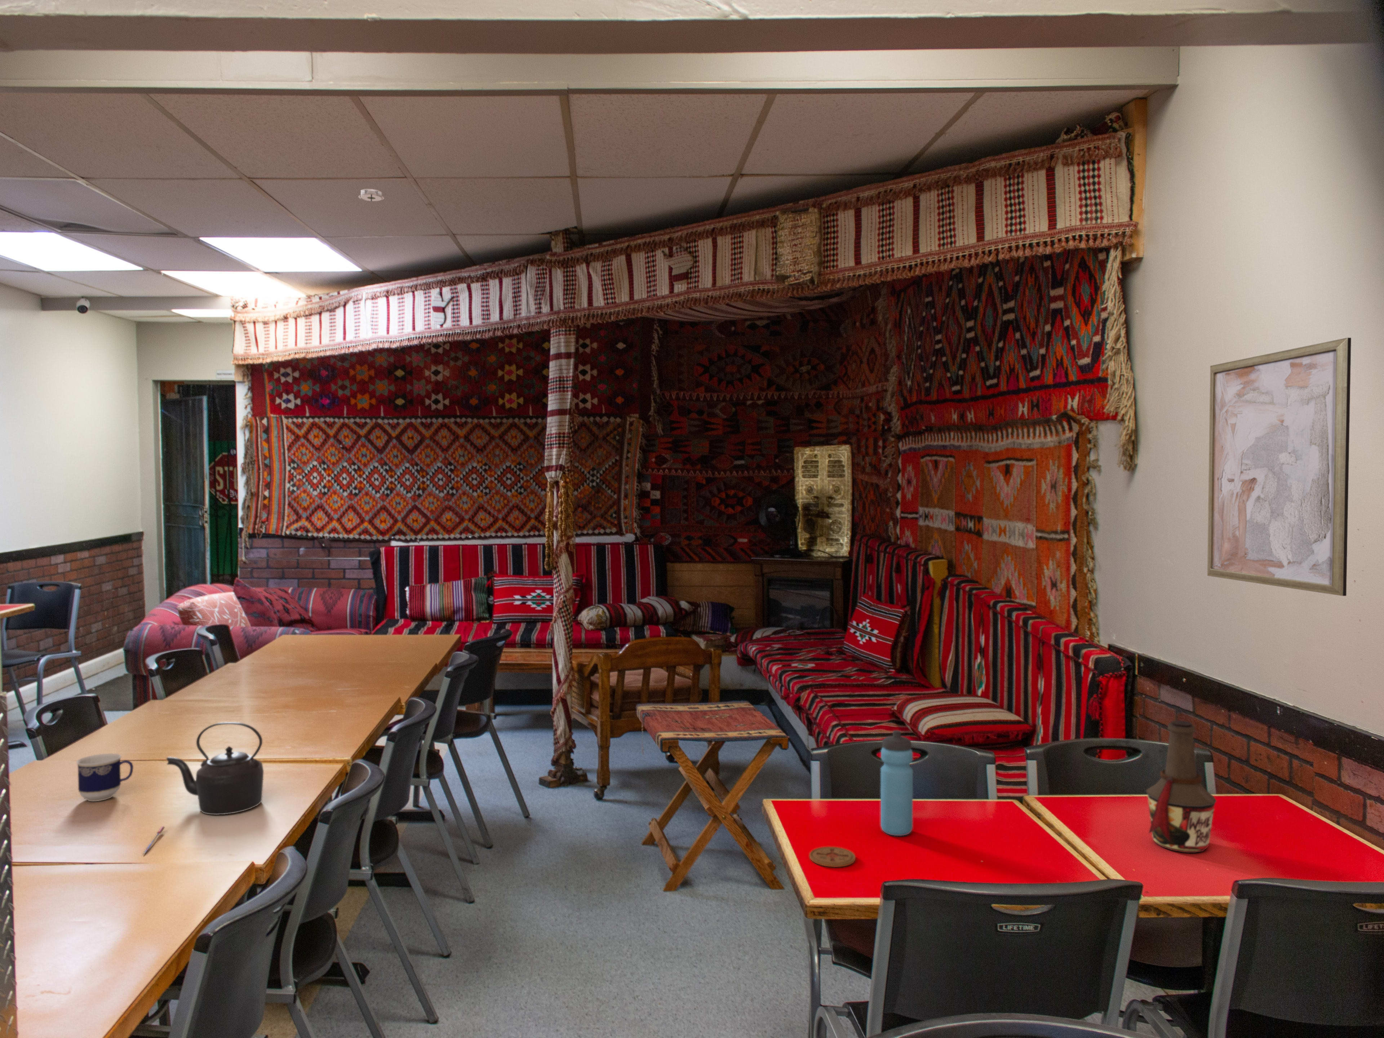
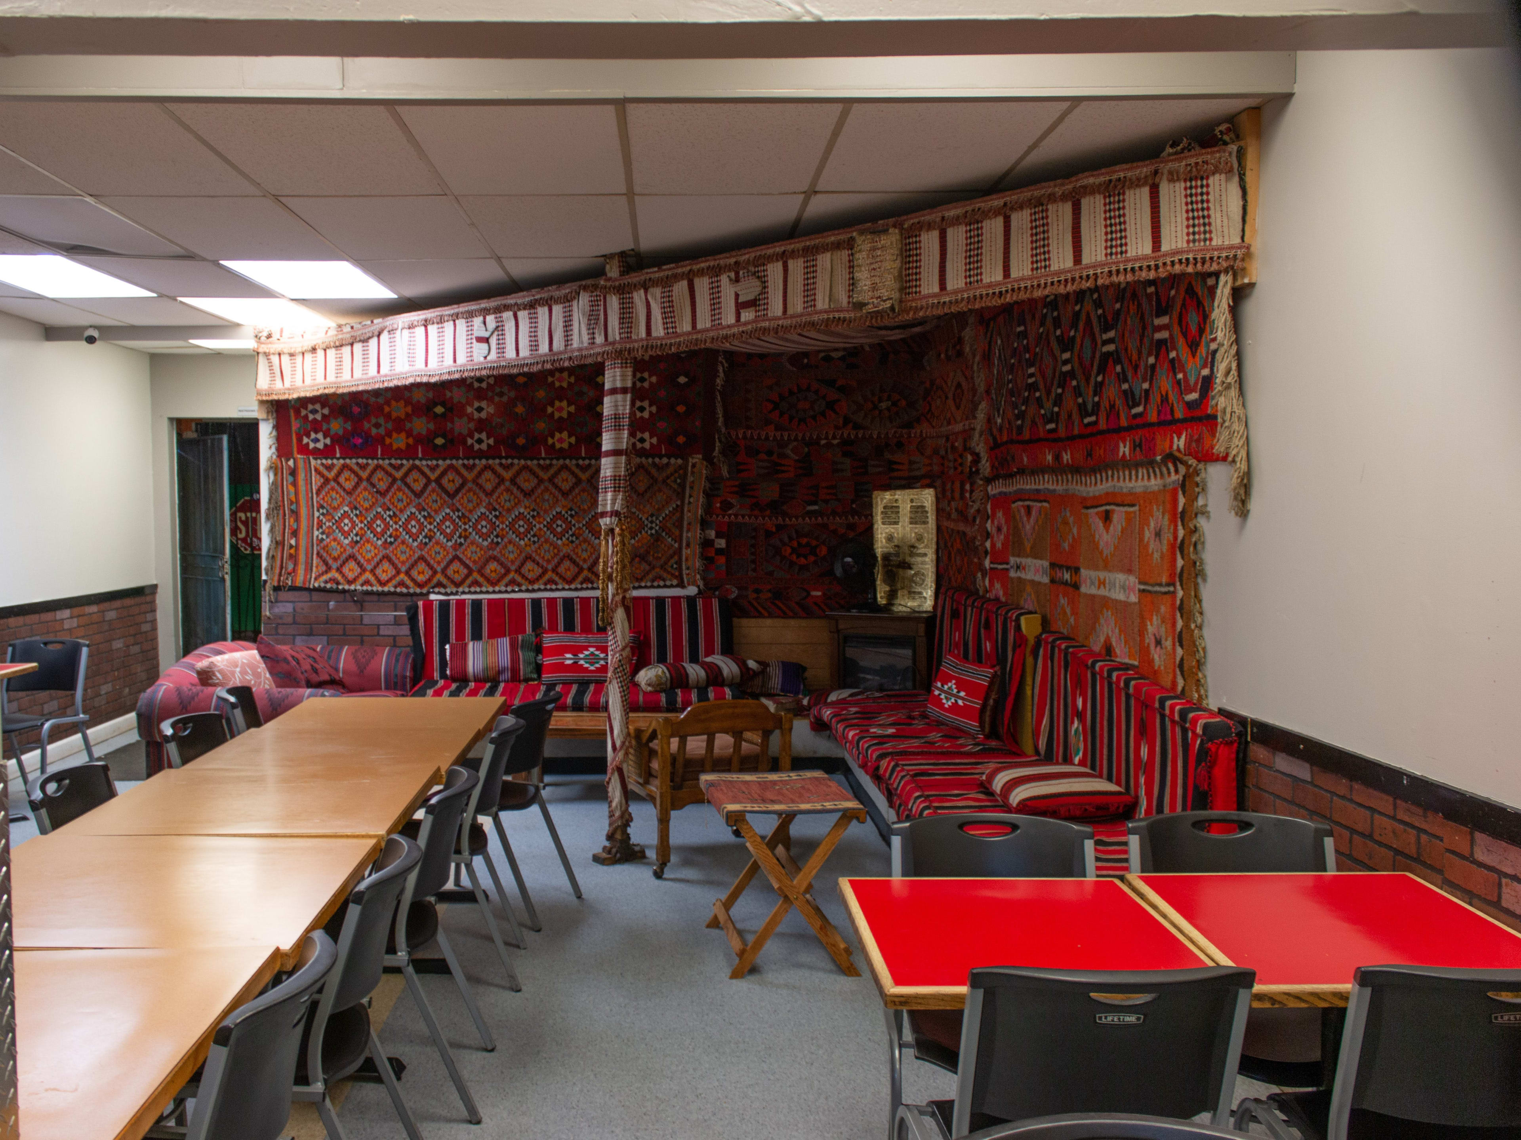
- pen (154, 840)
- kettle (214, 764)
- smoke detector (371, 195)
- cup (106, 777)
- wall art (1270, 469)
- bottle (1178, 784)
- water bottle (897, 781)
- coaster (833, 856)
